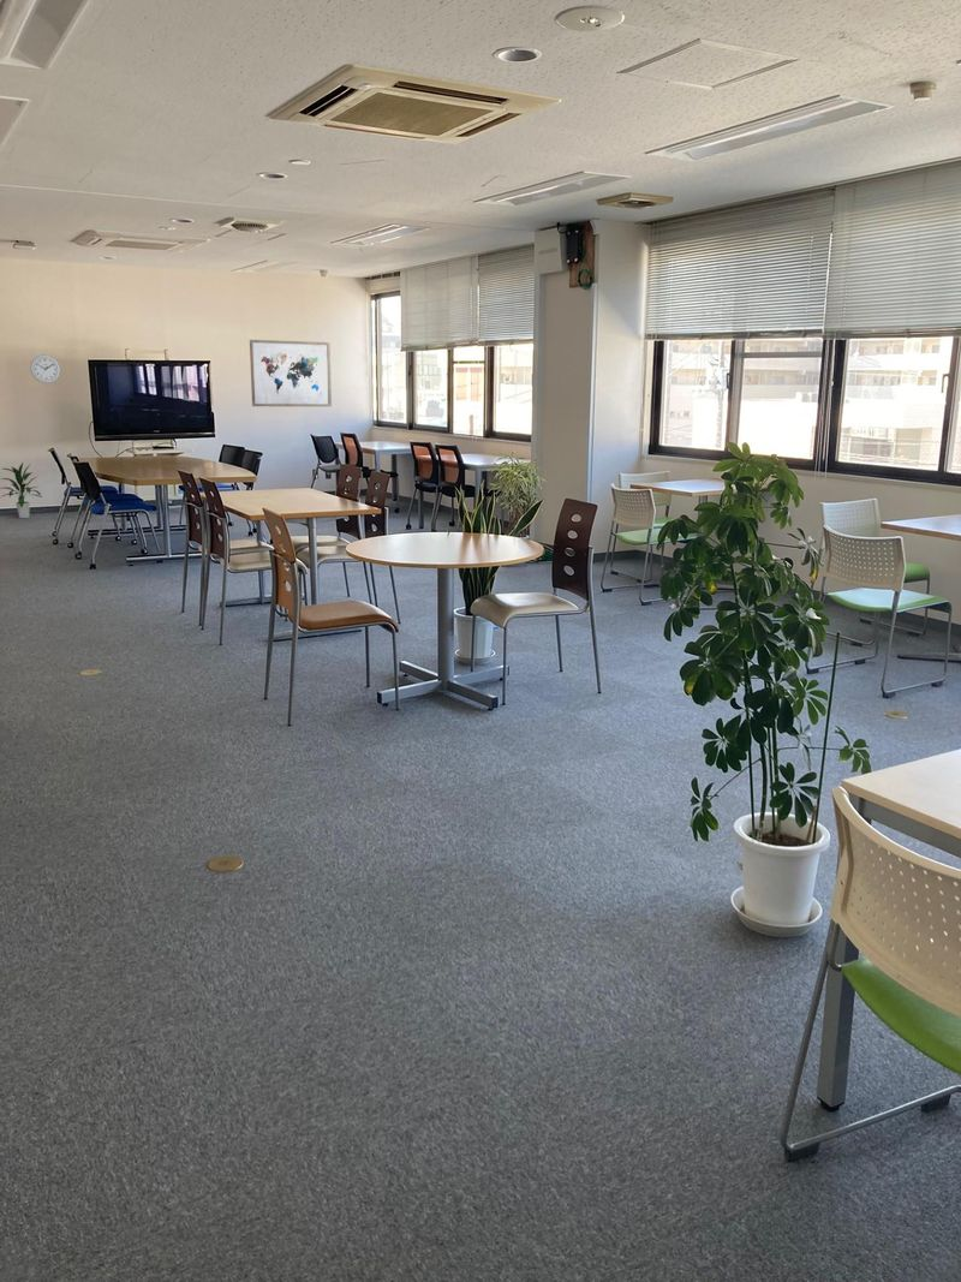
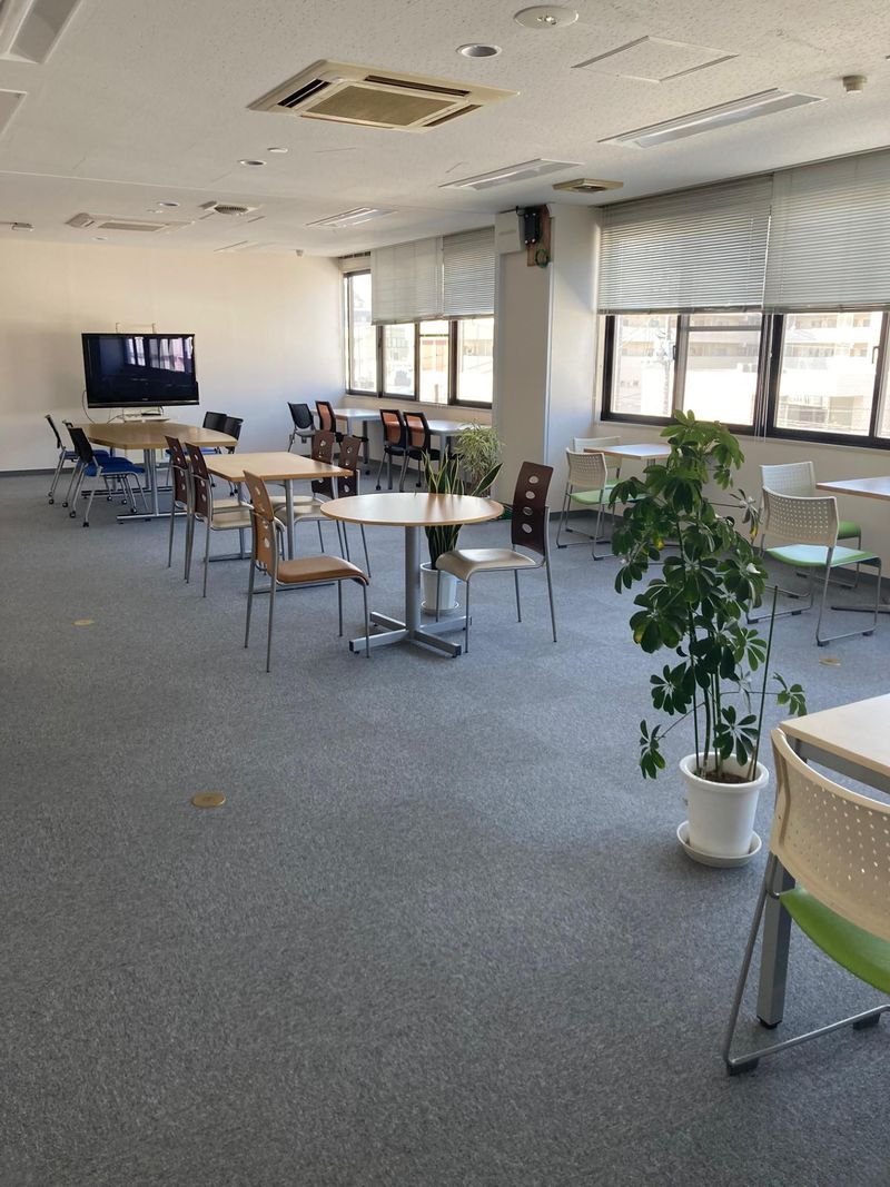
- wall clock (44, 369)
- wall art (291, 374)
- indoor plant (20, 489)
